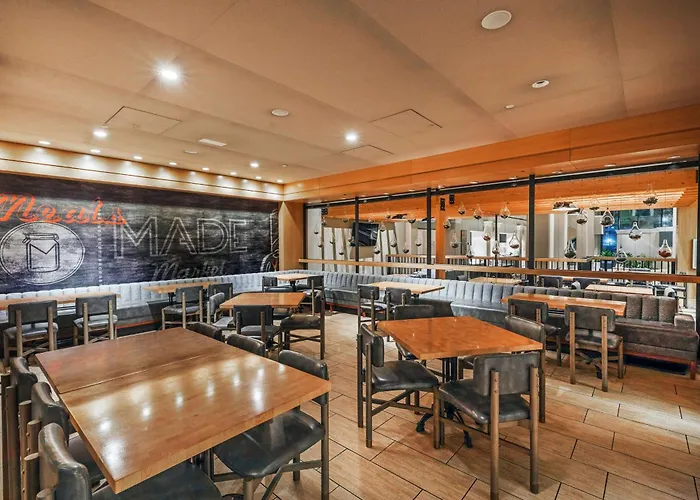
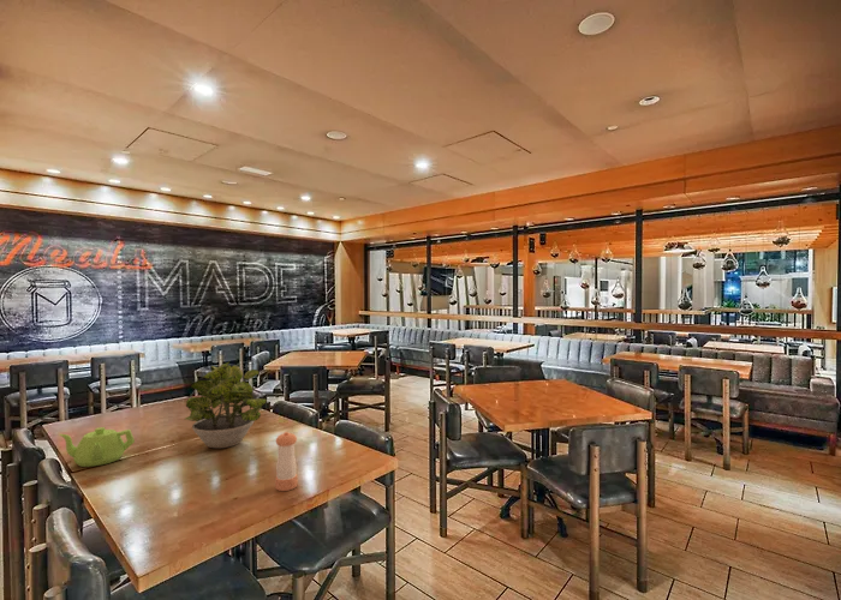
+ teapot (97, 445)
+ potted plant (222, 402)
+ pepper shaker (286, 458)
